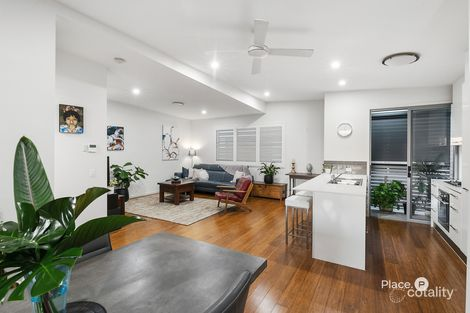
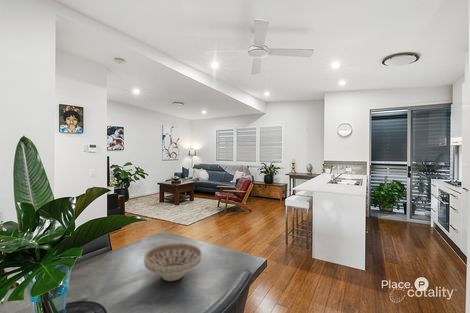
+ decorative bowl (173, 264)
